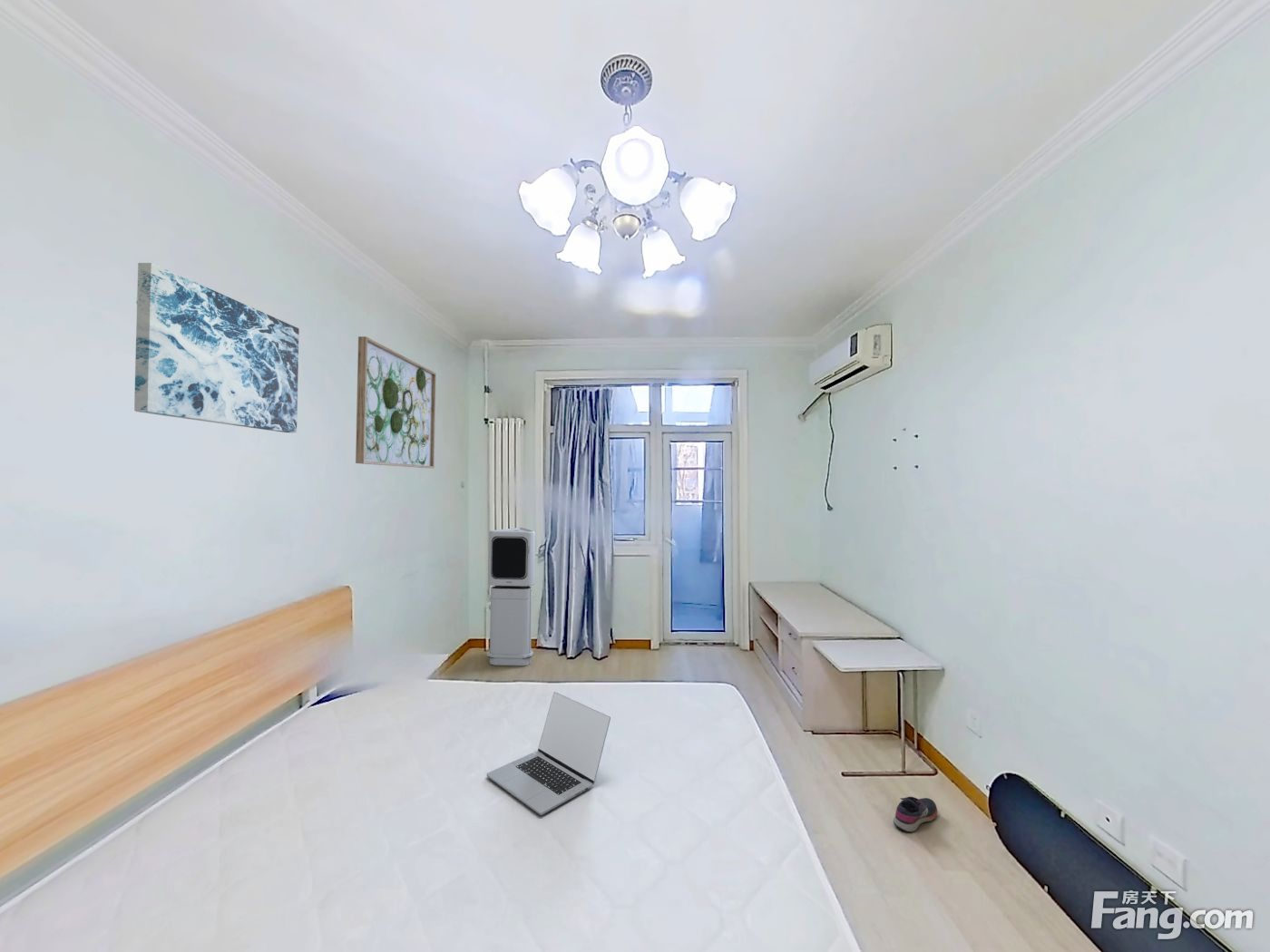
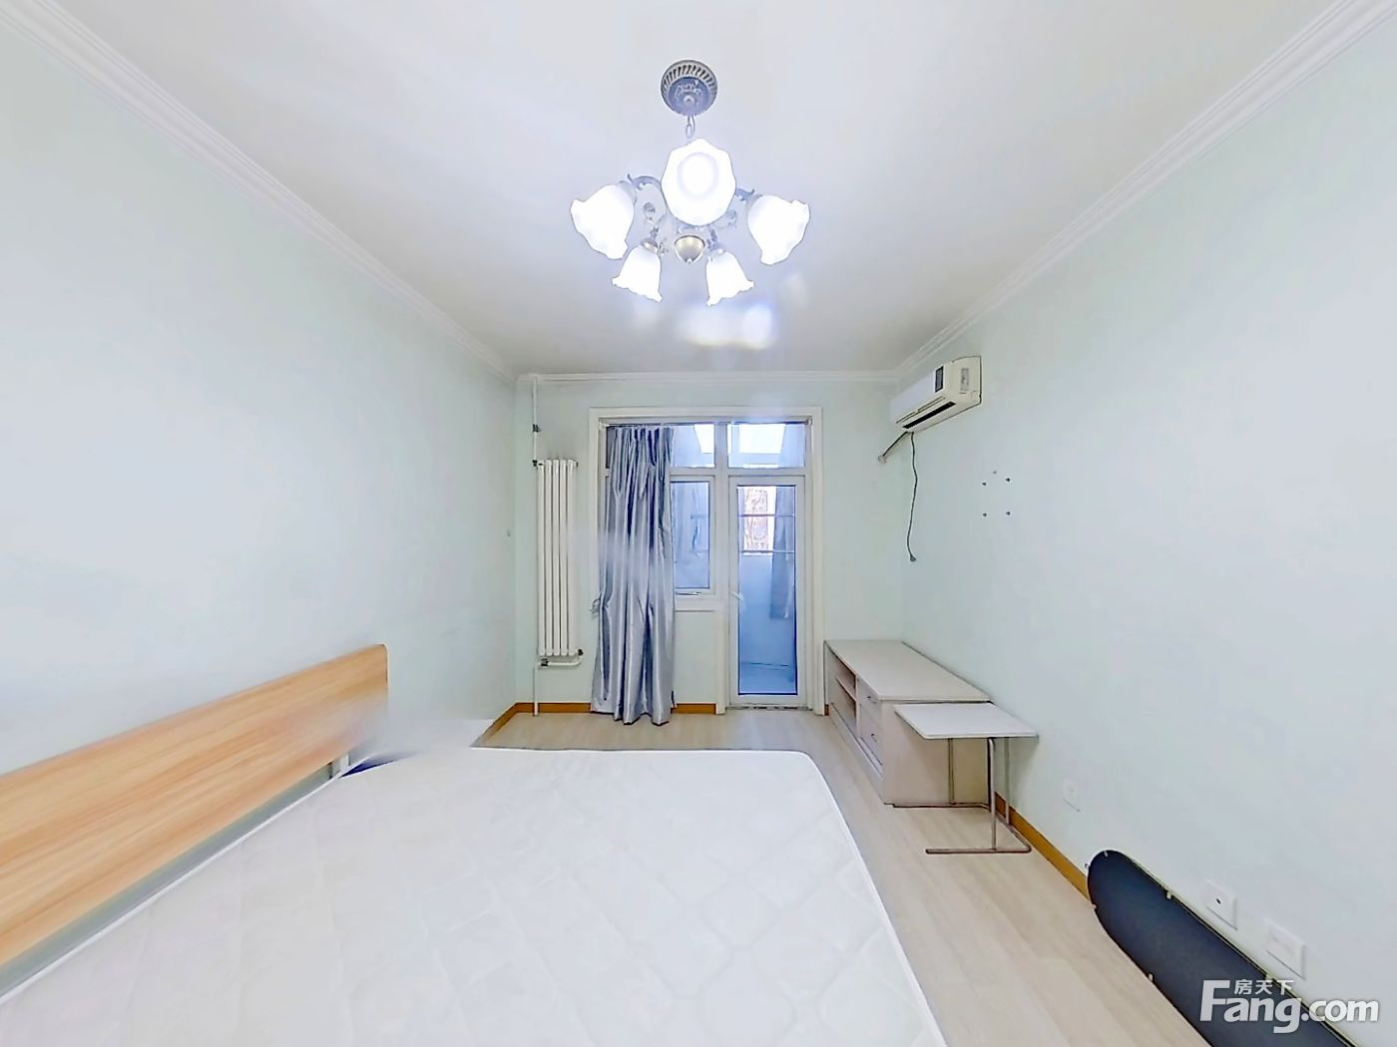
- laptop (549, 746)
- wall art (230, 362)
- air purifier (514, 593)
- shoe (915, 807)
- wall art (403, 412)
